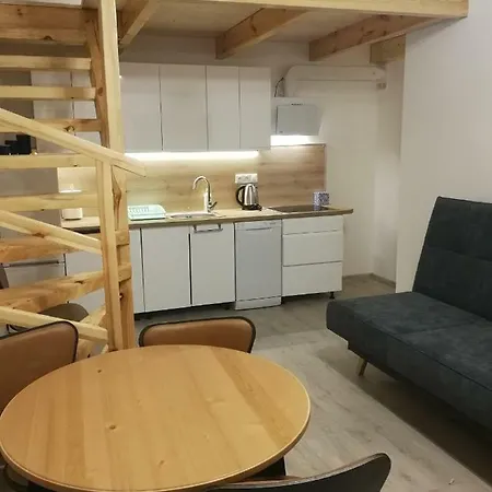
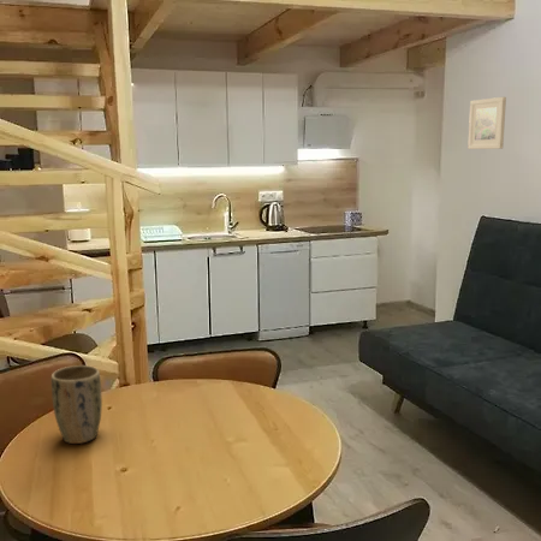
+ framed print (486, 124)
+ plant pot (77, 404)
